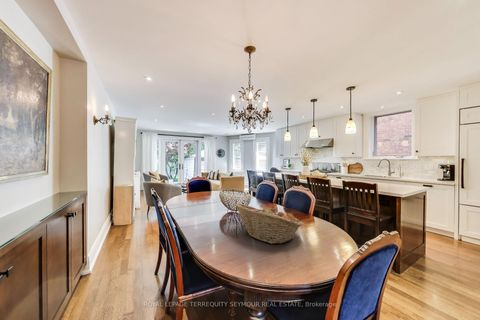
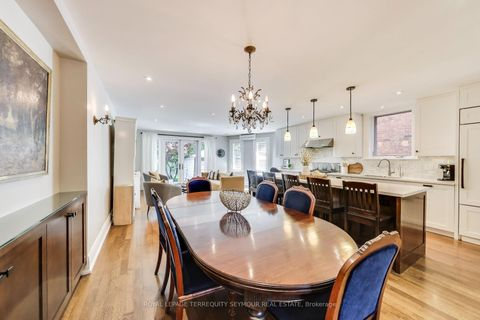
- fruit basket (266, 219)
